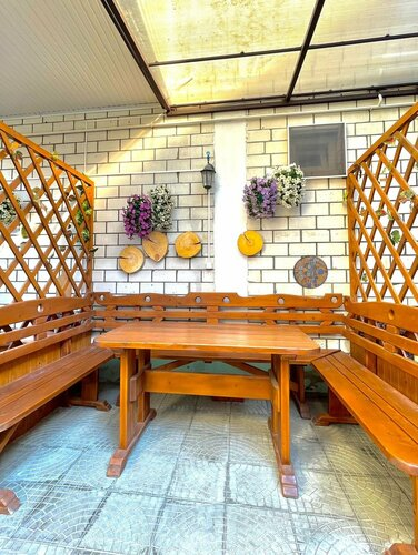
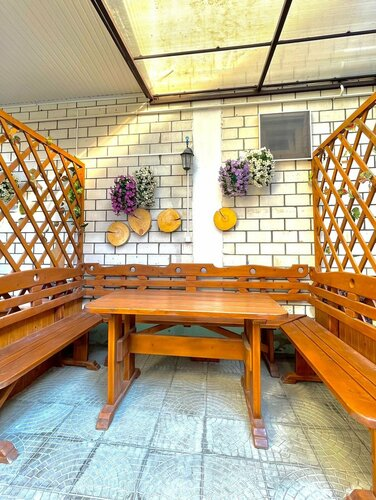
- manhole cover (310, 272)
